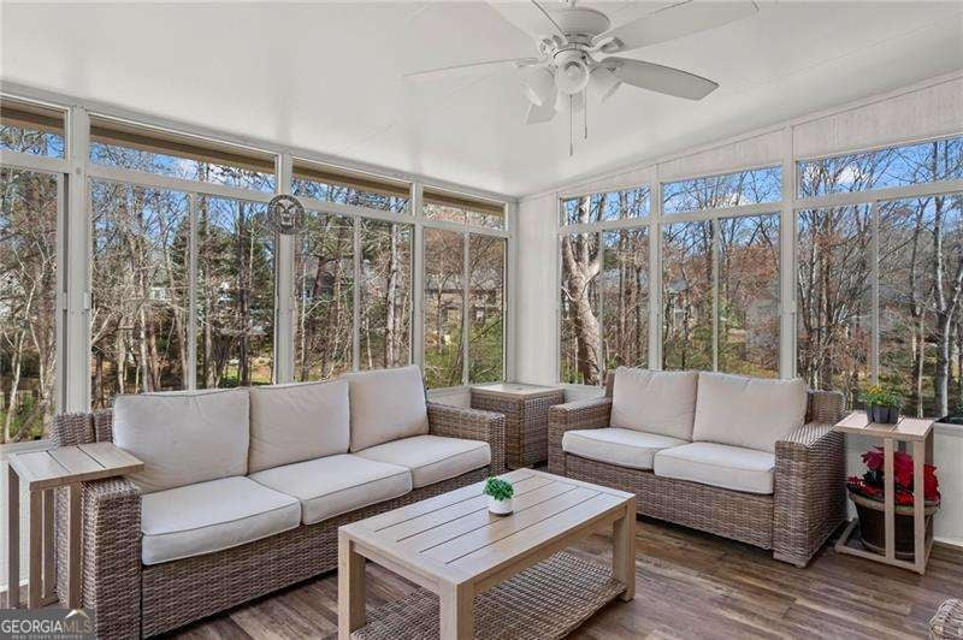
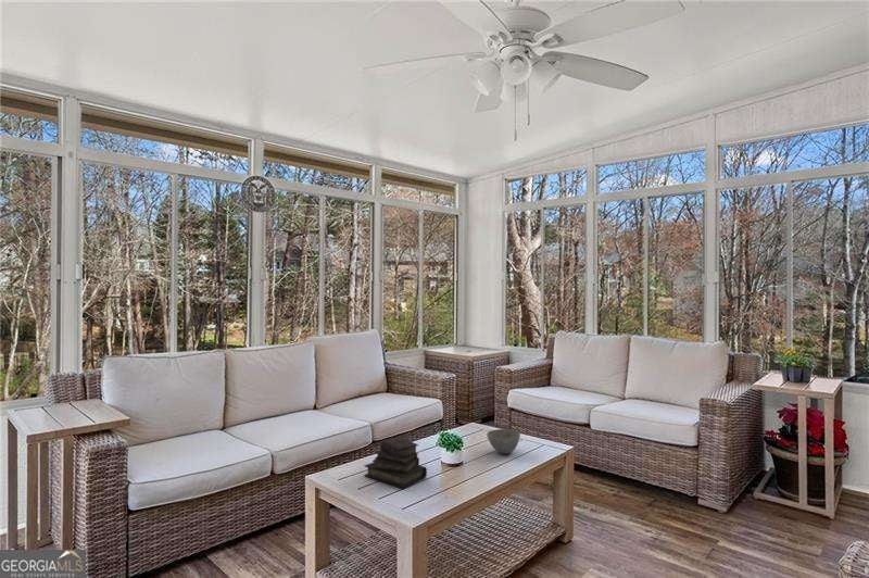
+ diary (394, 460)
+ bowl (503, 442)
